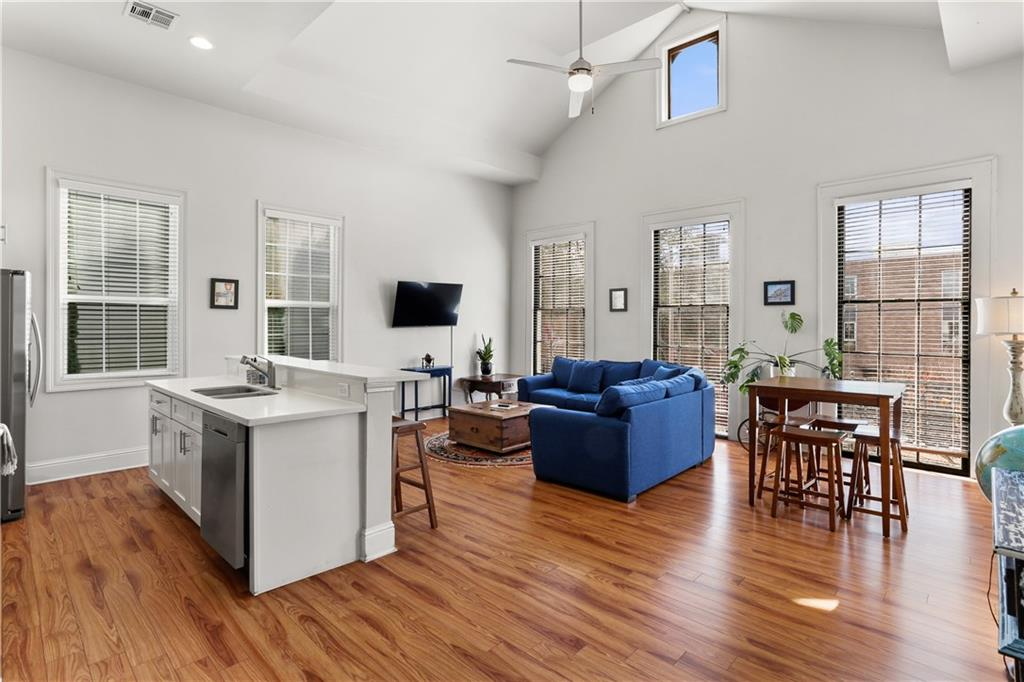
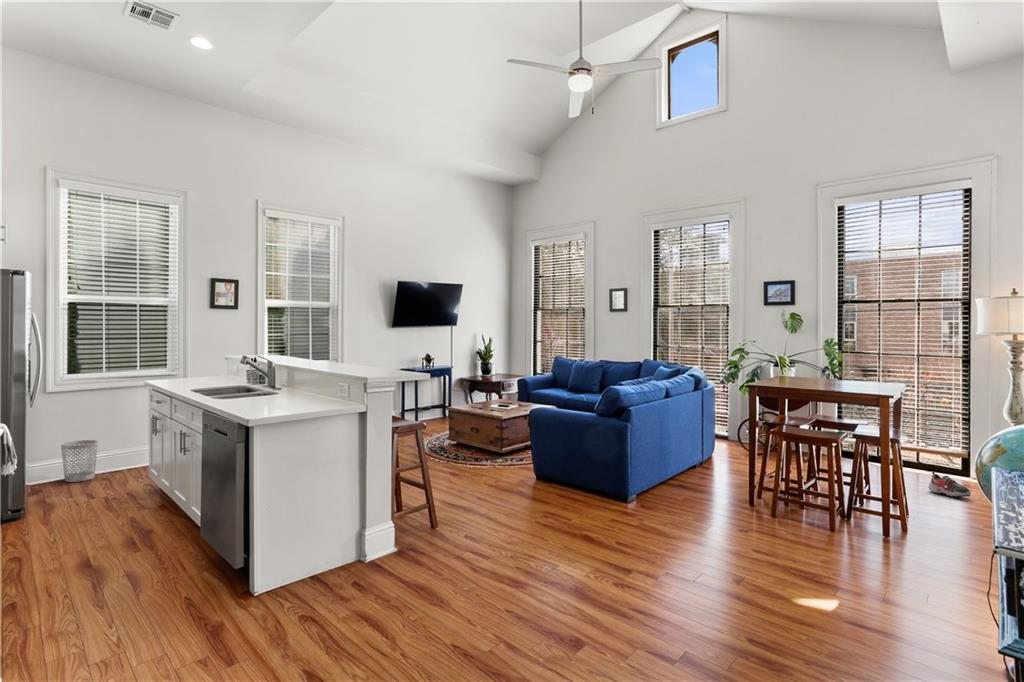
+ wastebasket (79, 460)
+ shoe (949, 485)
